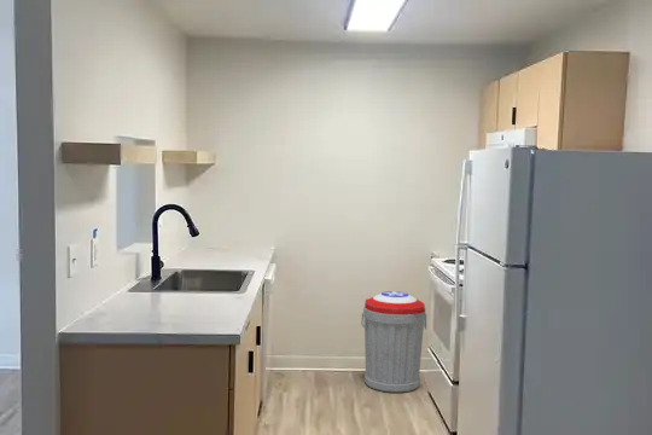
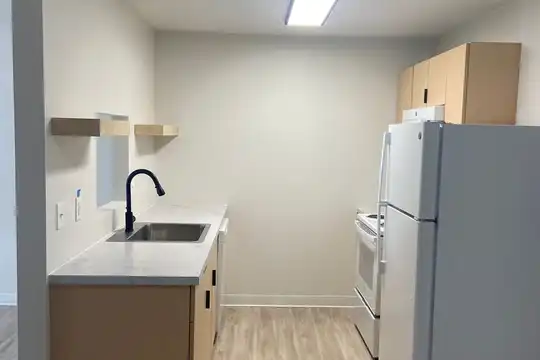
- trash can (392, 338)
